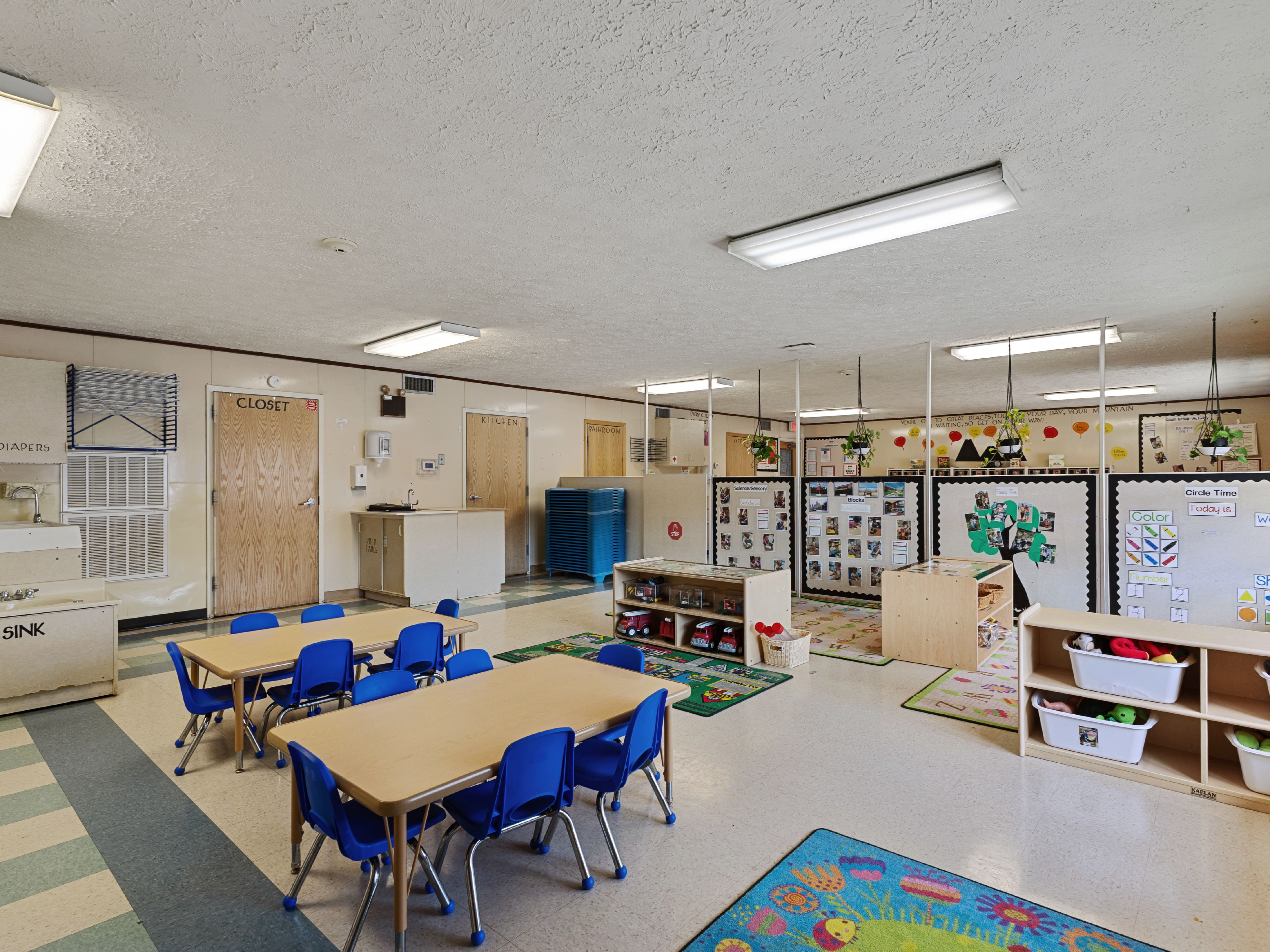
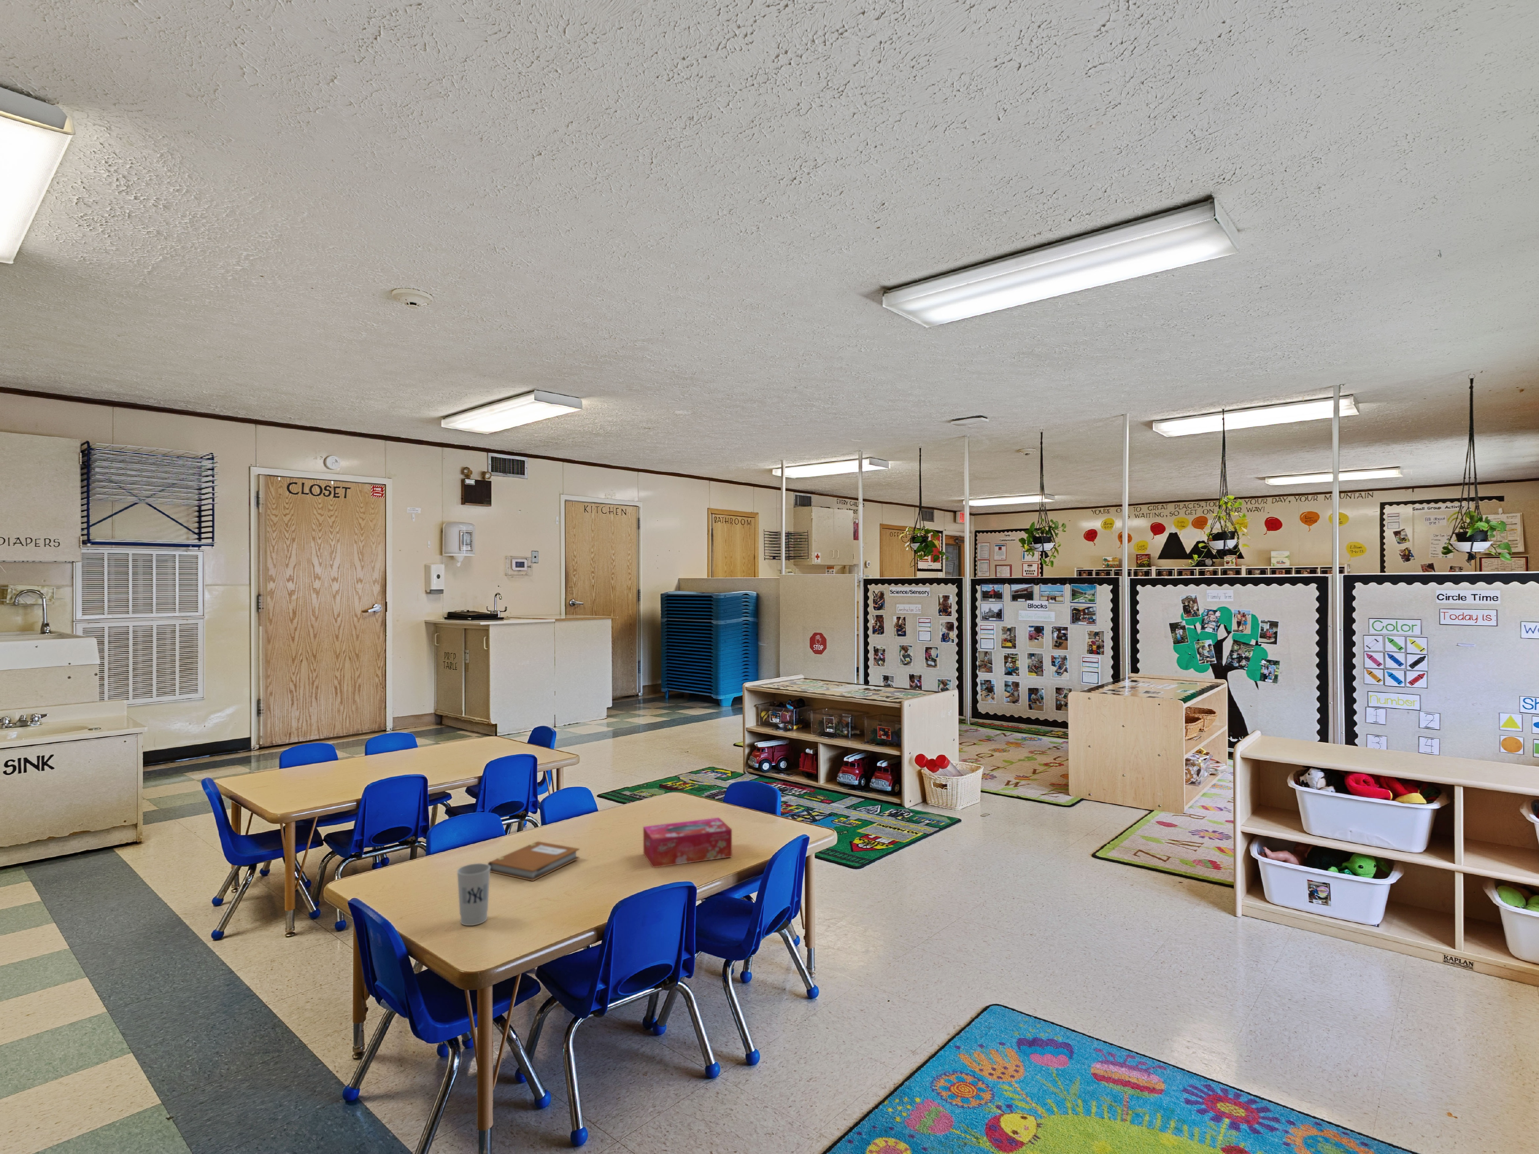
+ cup (474, 895)
+ tissue box (687, 841)
+ notebook (536, 859)
